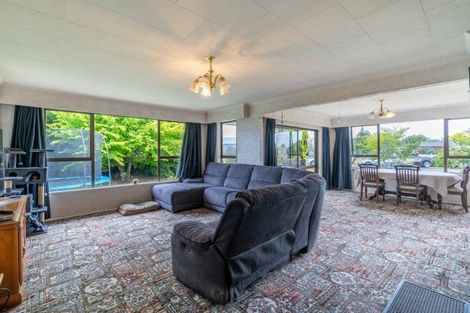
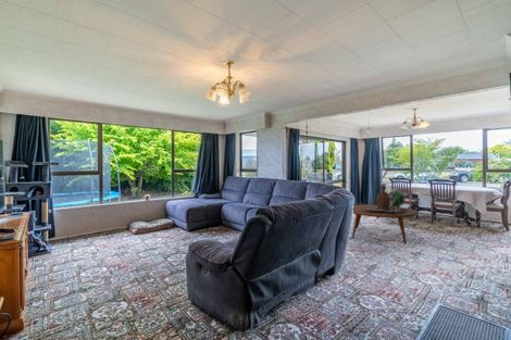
+ coffee table (378, 217)
+ lantern (383, 198)
+ decorative globe (394, 198)
